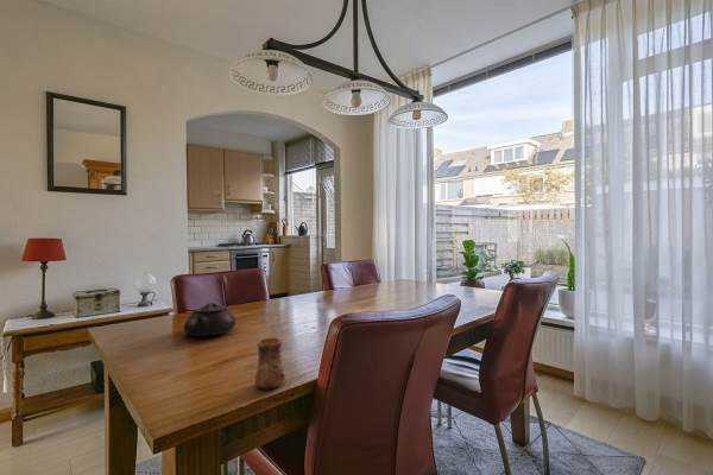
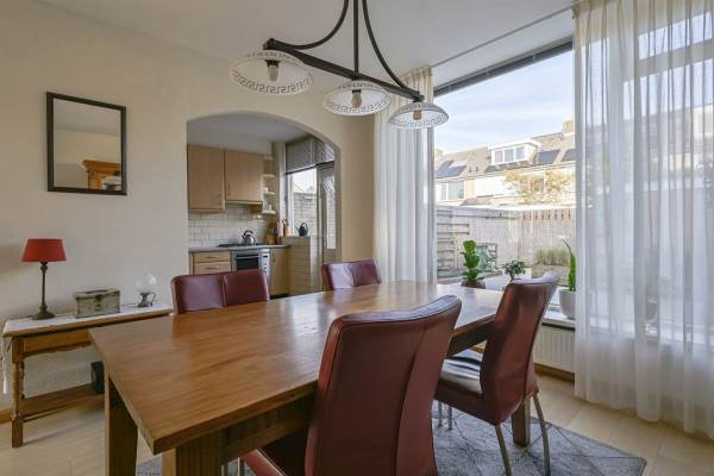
- teapot (212, 317)
- cup (270, 362)
